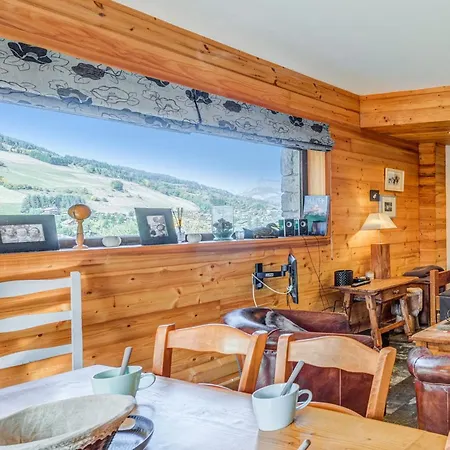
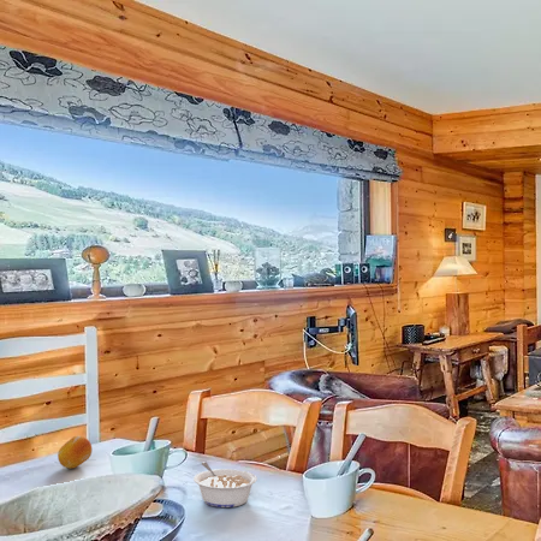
+ fruit (75, 452)
+ legume (222, 486)
